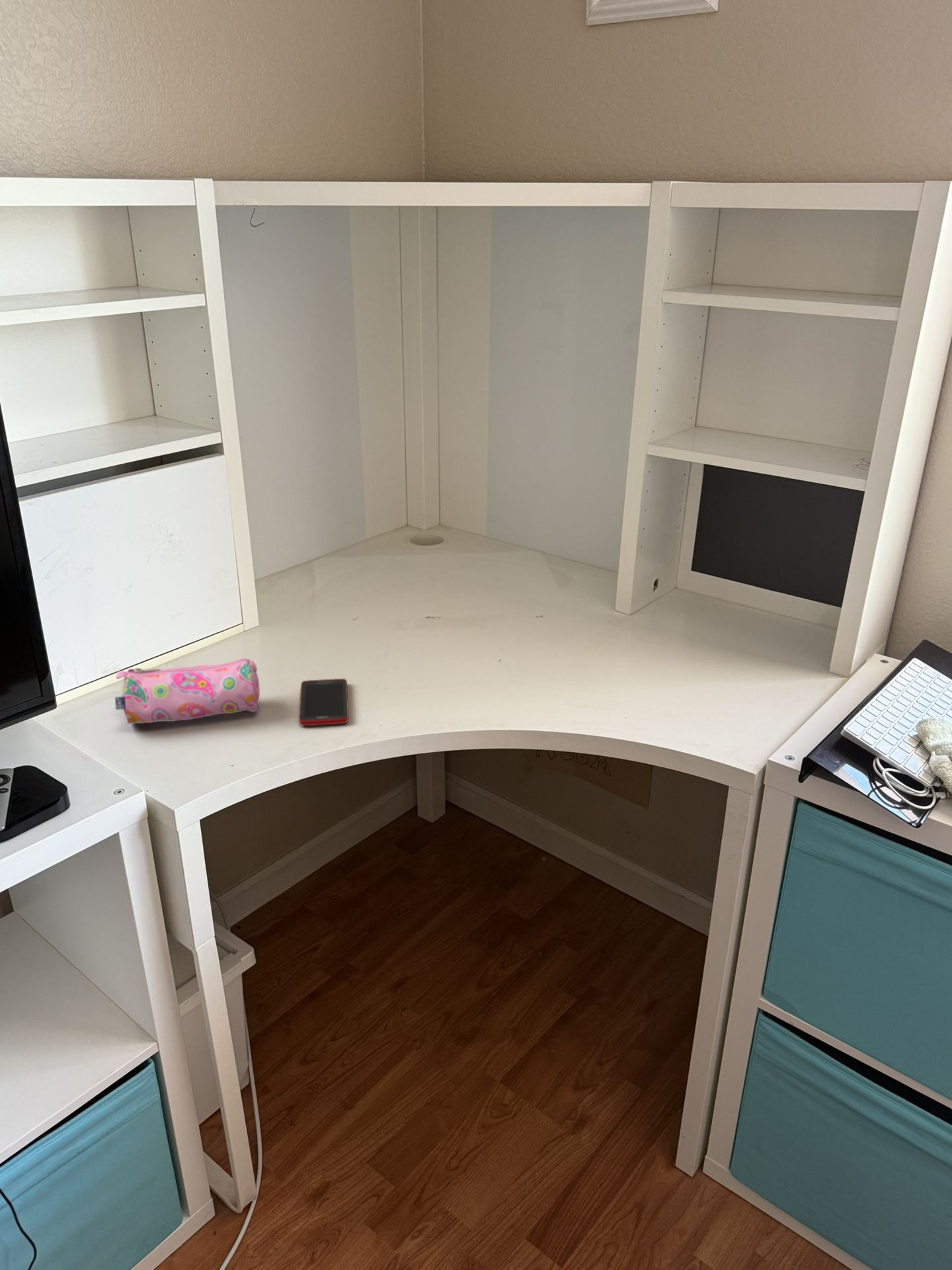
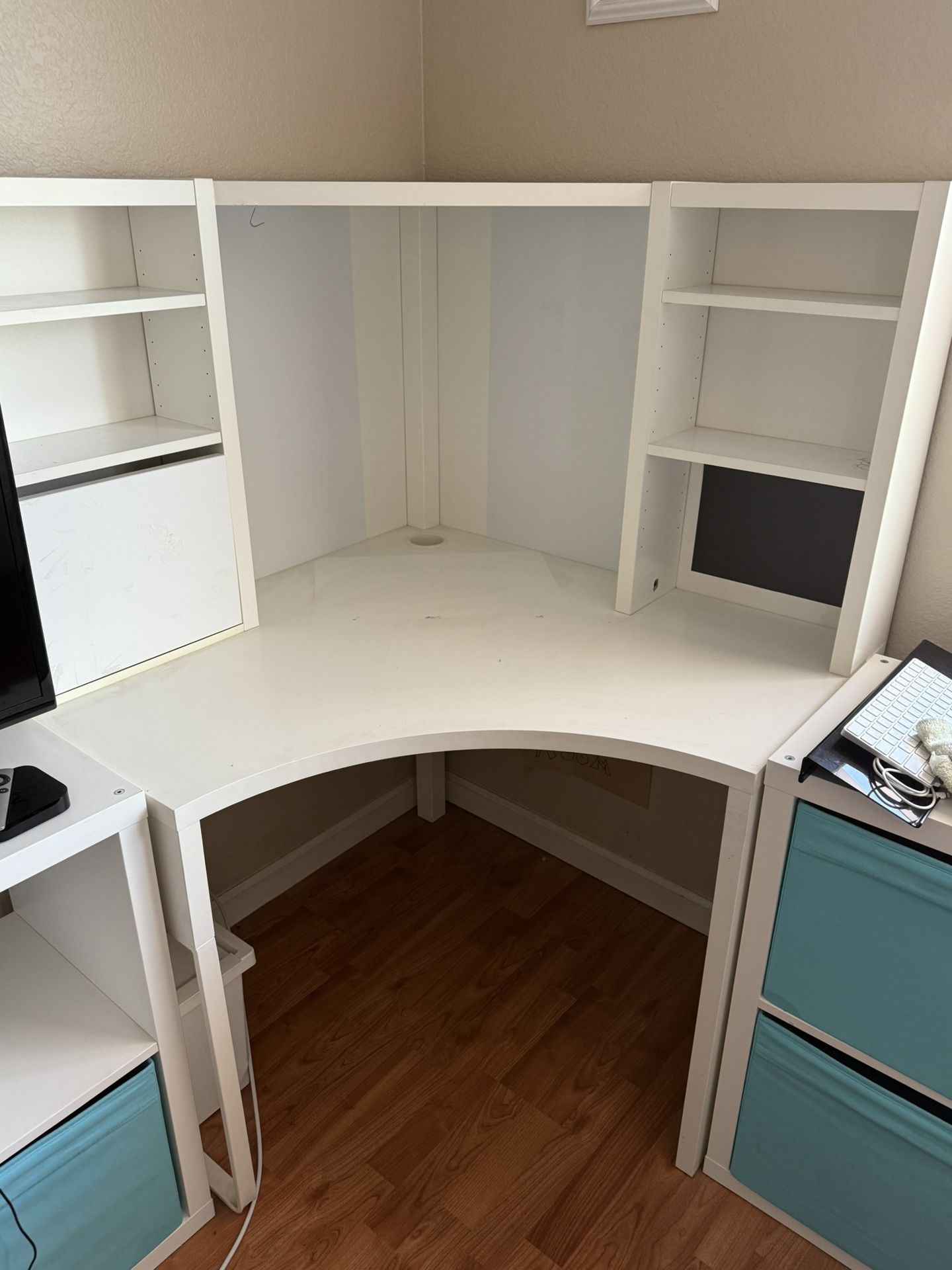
- pencil case (190, 691)
- cell phone (324, 701)
